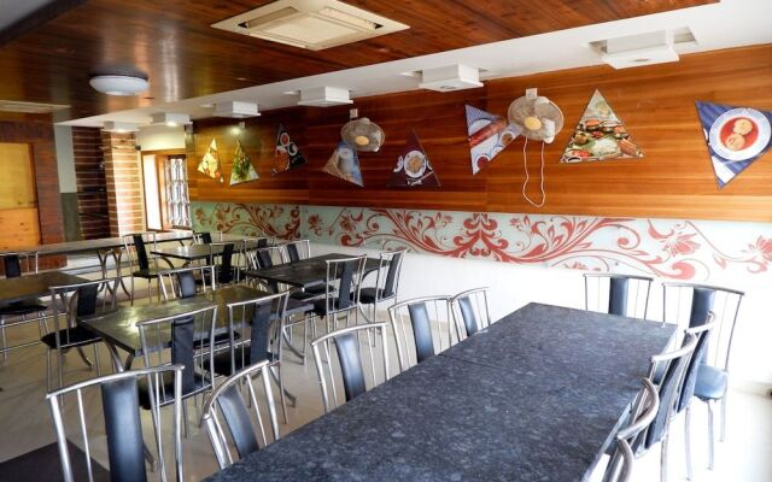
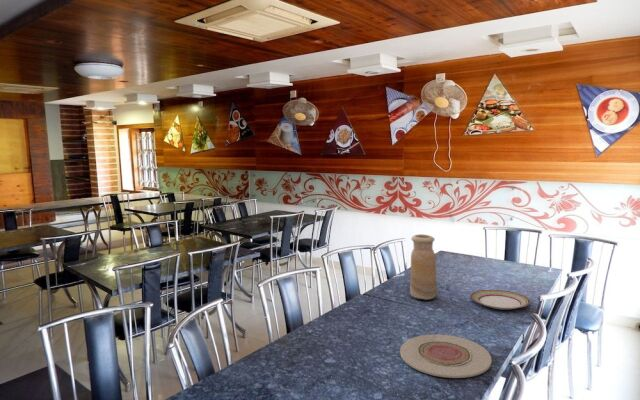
+ vase (423, 266)
+ plate (444, 353)
+ plate (499, 300)
